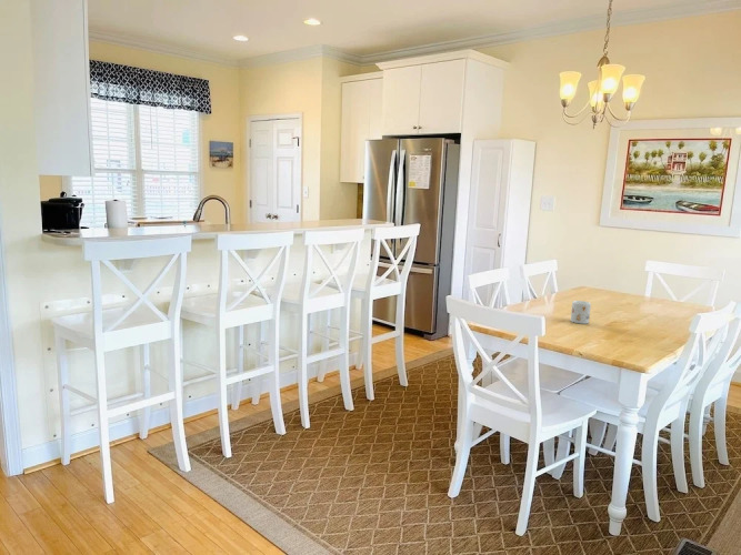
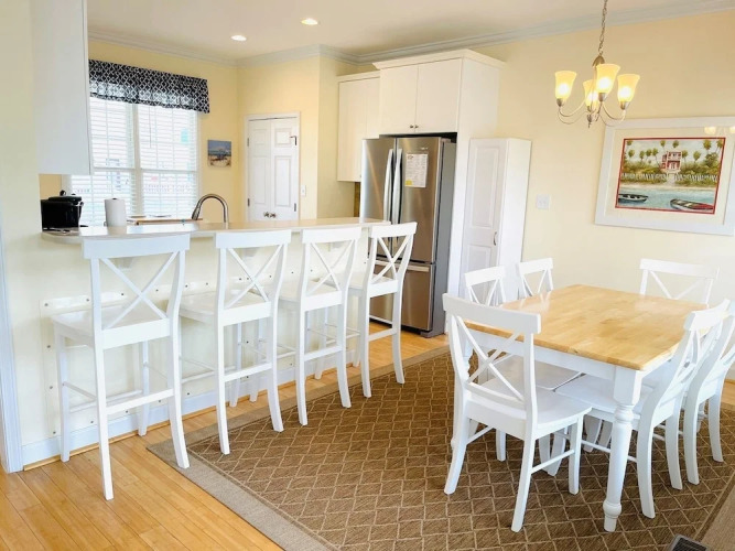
- mug (581, 311)
